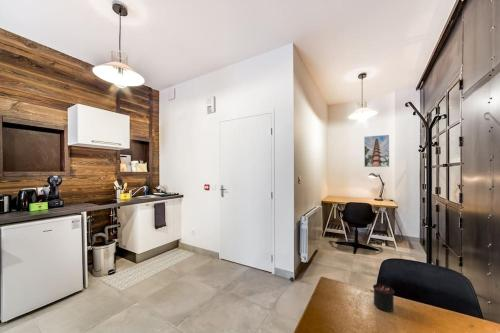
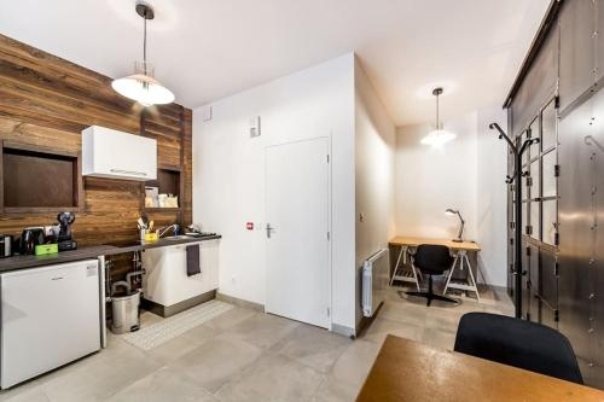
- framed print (376, 151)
- candle (383, 293)
